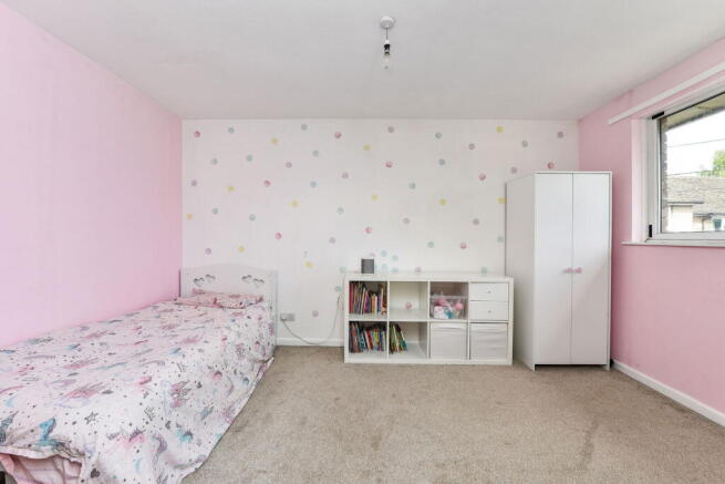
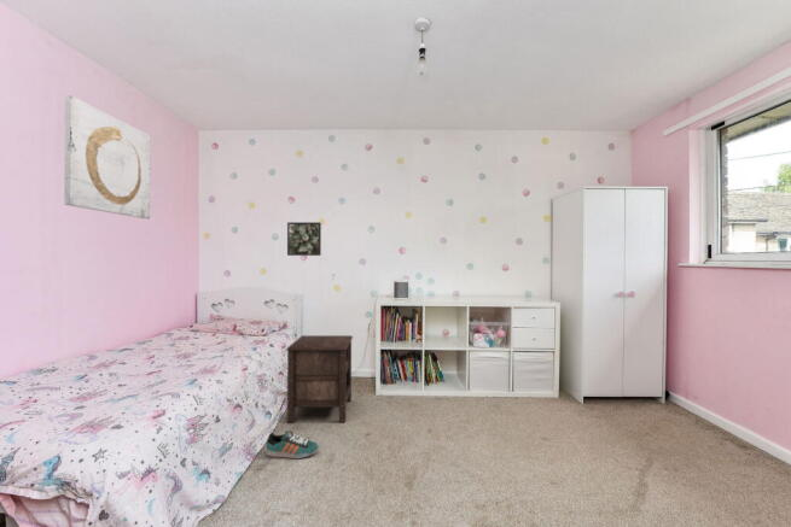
+ wall art (112, 165)
+ nightstand (321, 375)
+ sneaker (291, 443)
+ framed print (303, 239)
